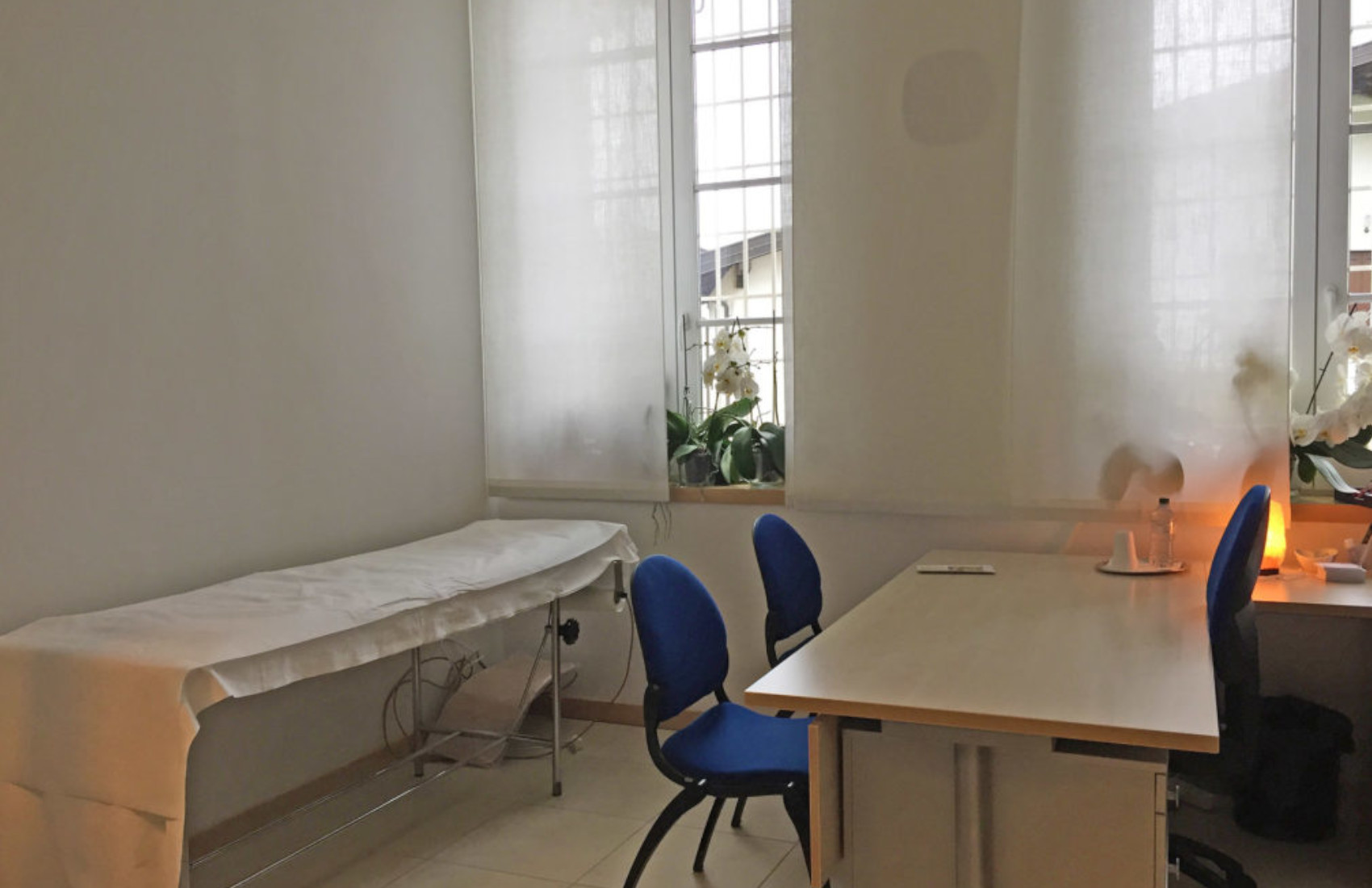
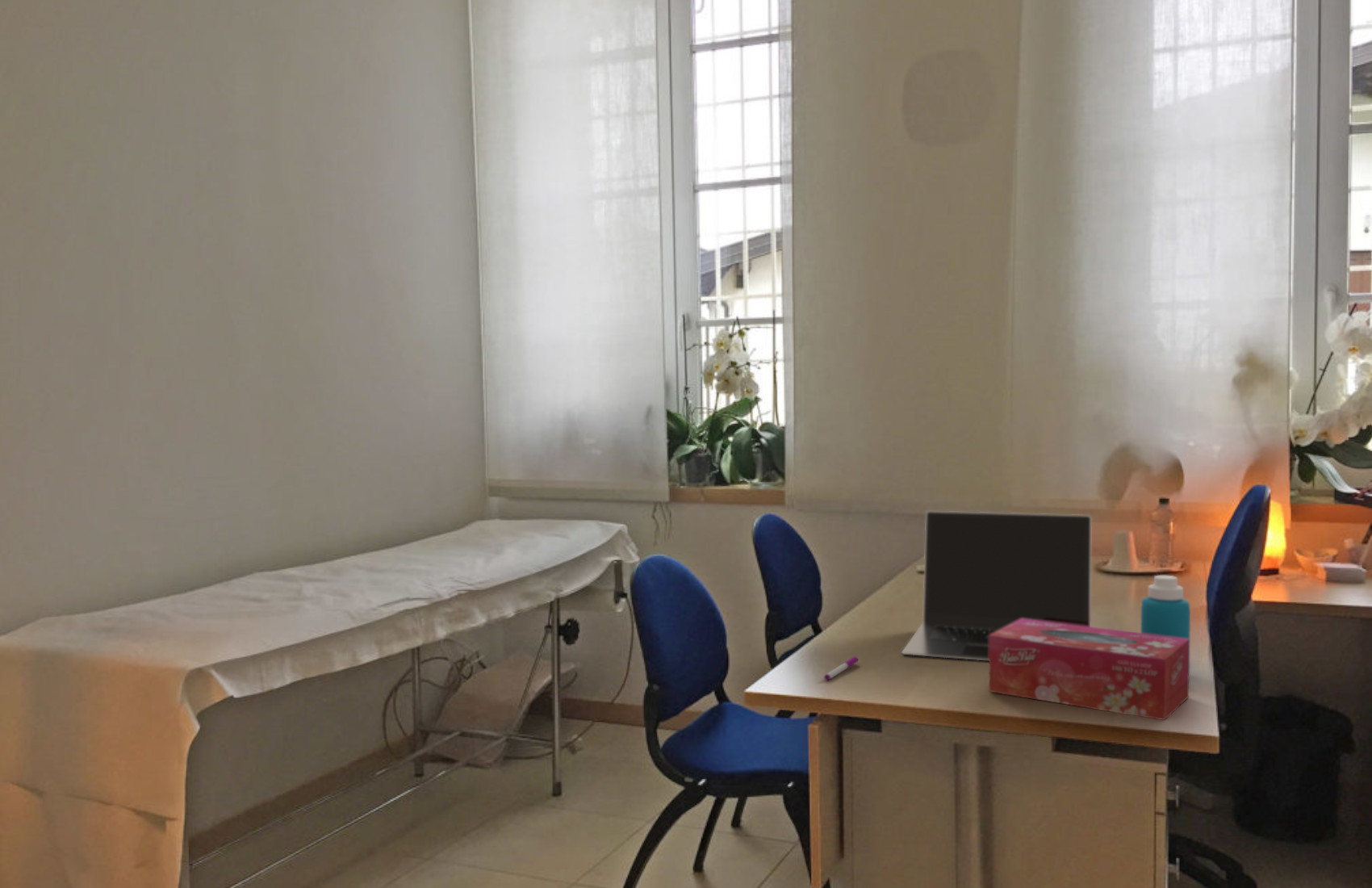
+ laptop (999, 583)
+ bottle (1165, 626)
+ pen (841, 668)
+ tissue box (1087, 665)
